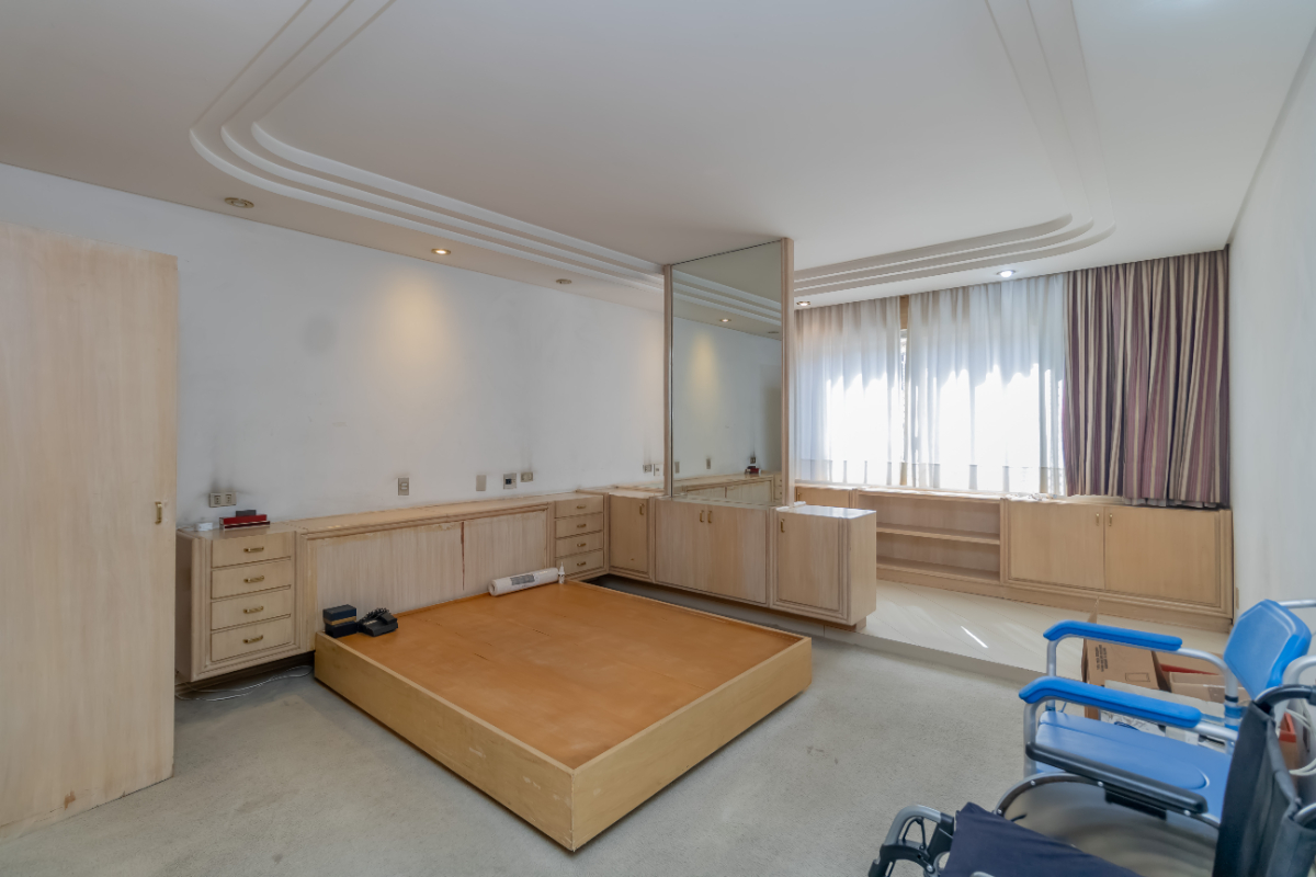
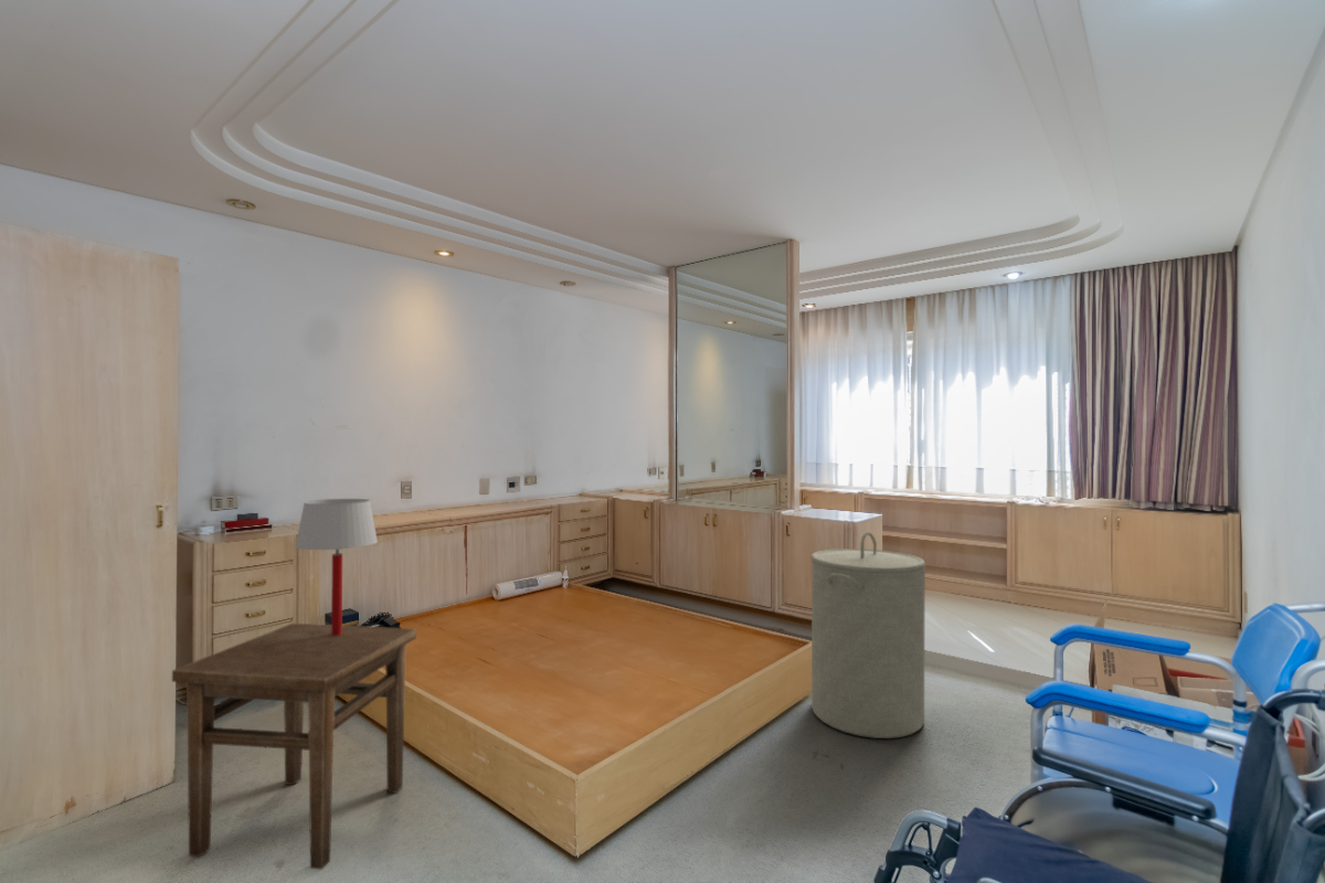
+ side table (306, 733)
+ table lamp (337, 566)
+ laundry hamper (866, 623)
